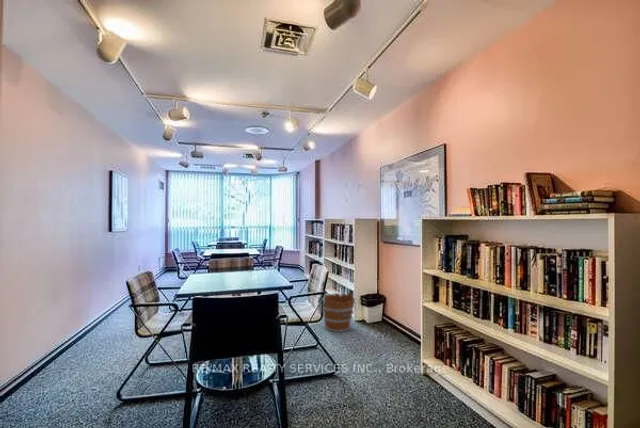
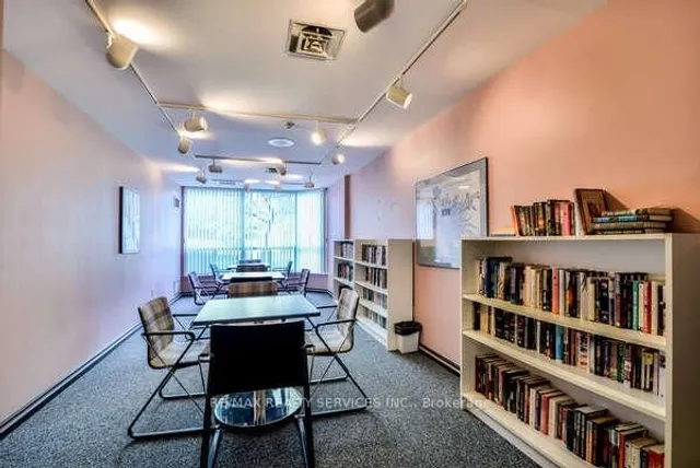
- bucket (337, 310)
